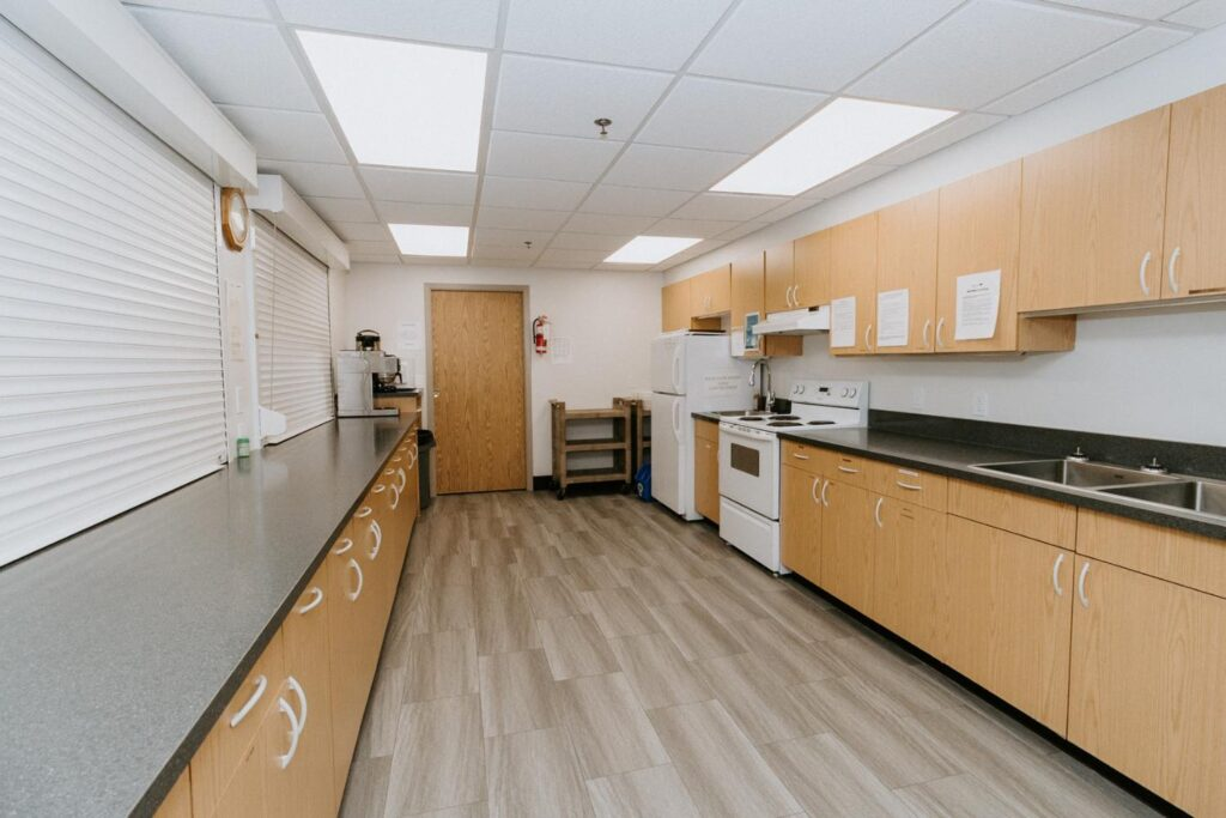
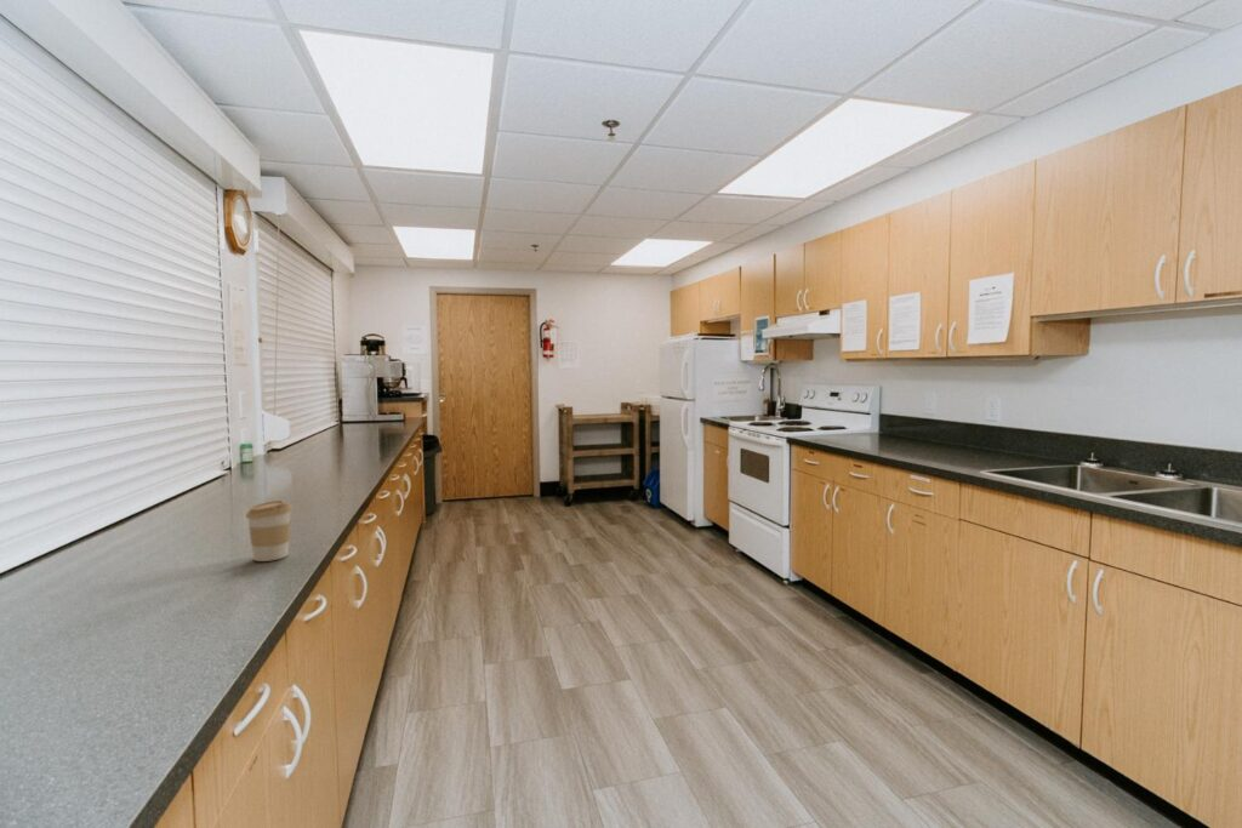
+ coffee cup (269, 529)
